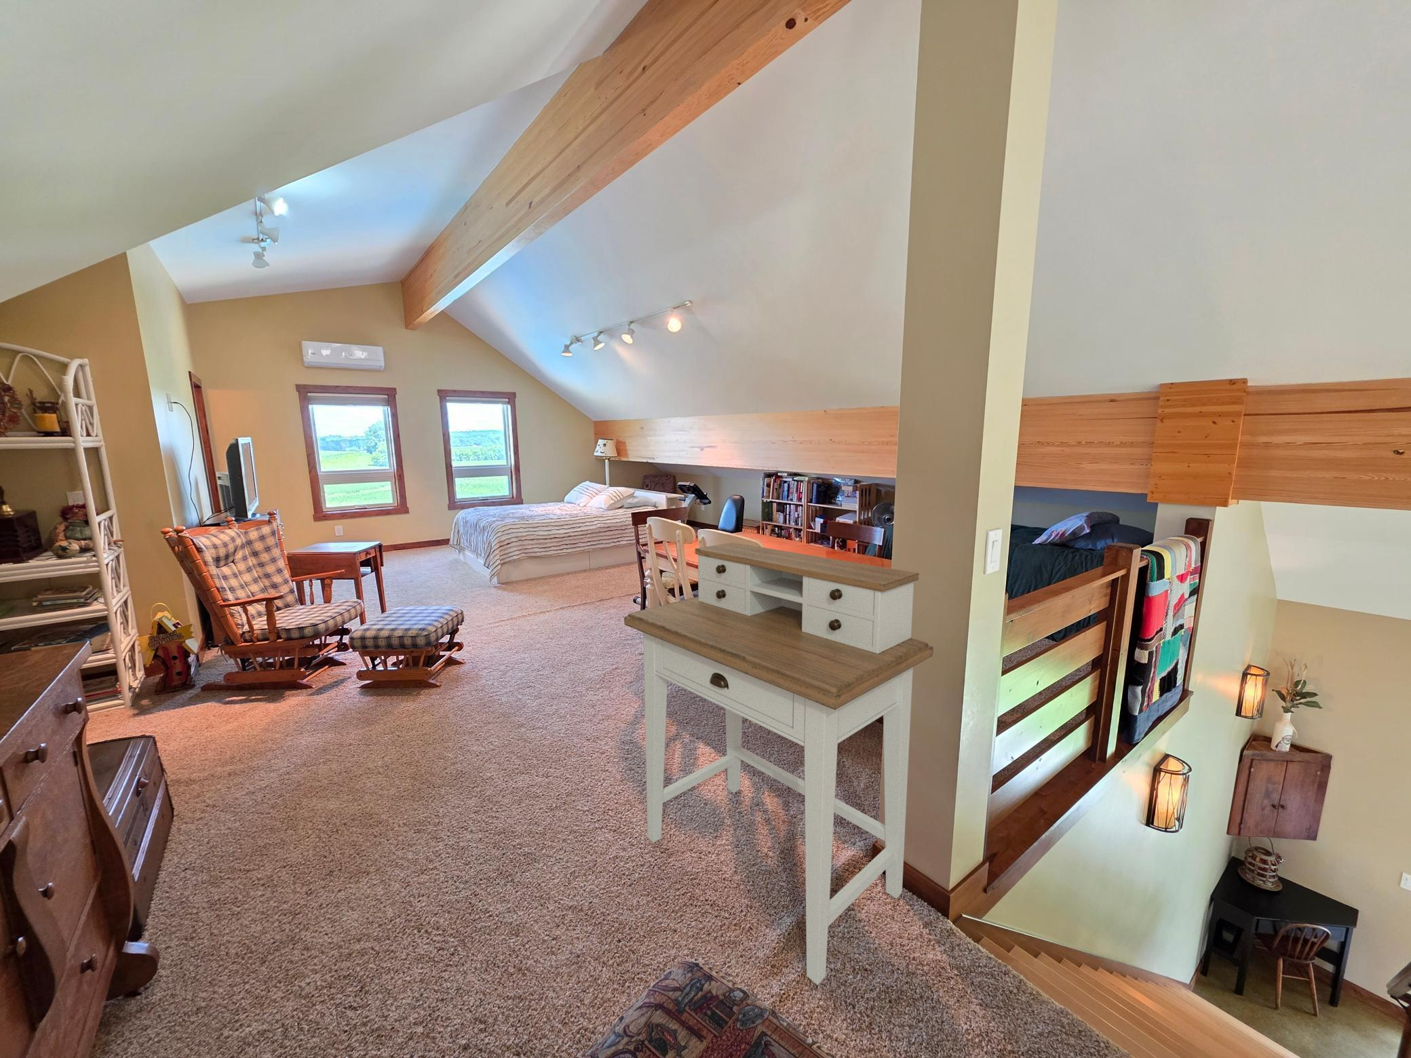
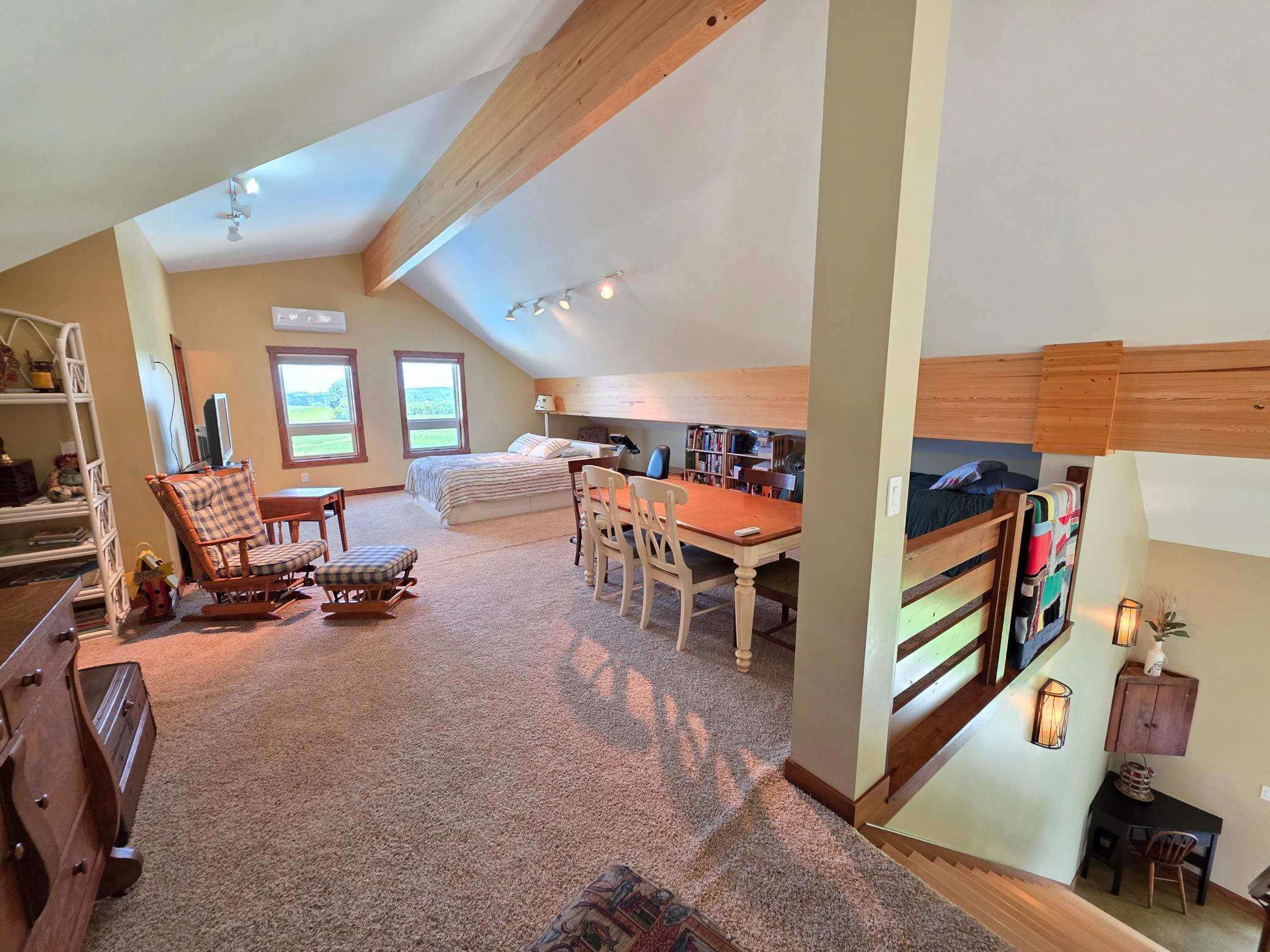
- desk (764, 721)
